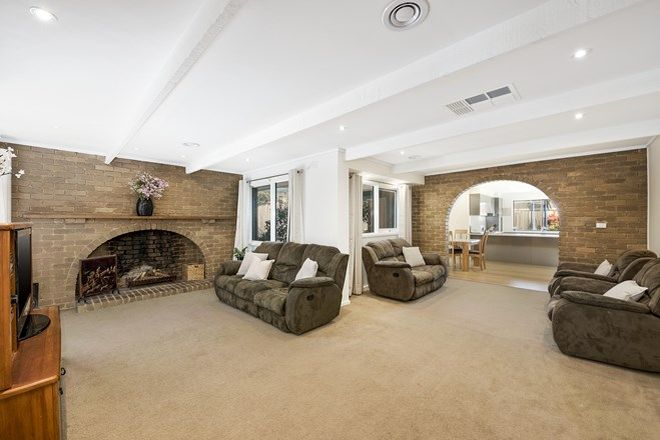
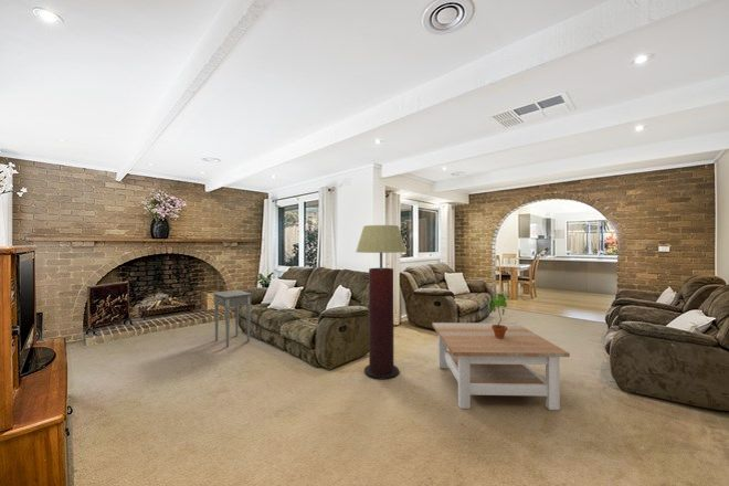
+ floor lamp (381, 298)
+ potted plant (499, 315)
+ coffee table (489, 360)
+ side table (229, 317)
